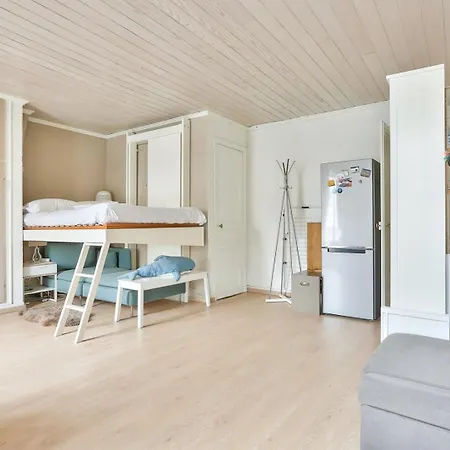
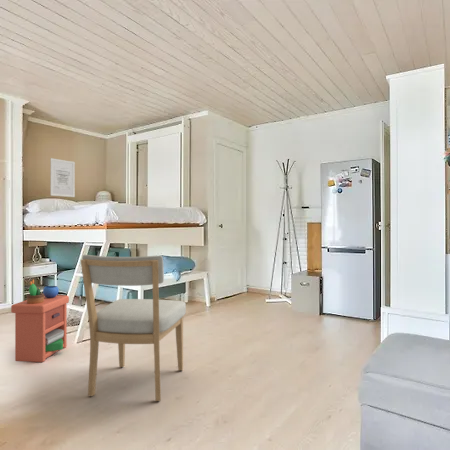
+ chair (136, 318)
+ nightstand (44, 315)
+ wall art (62, 178)
